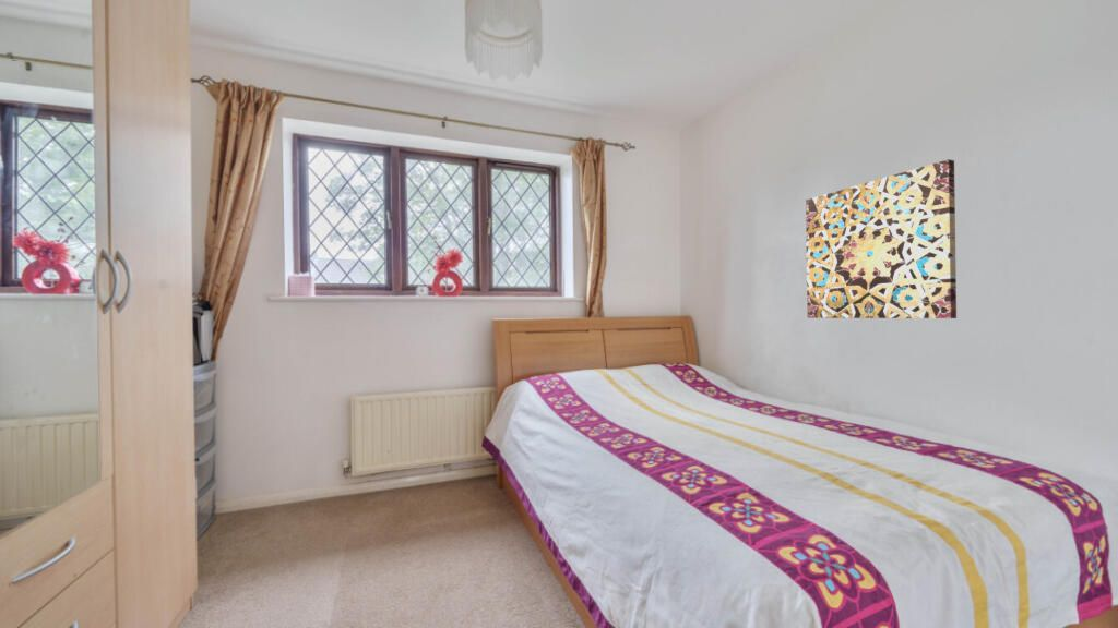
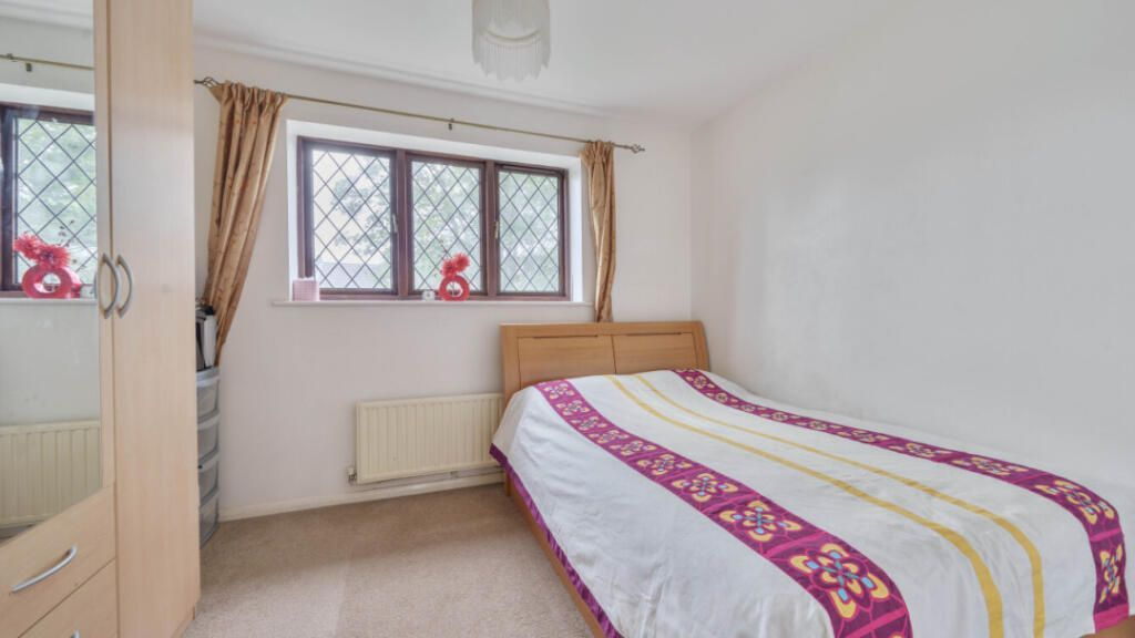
- wall art (870, 250)
